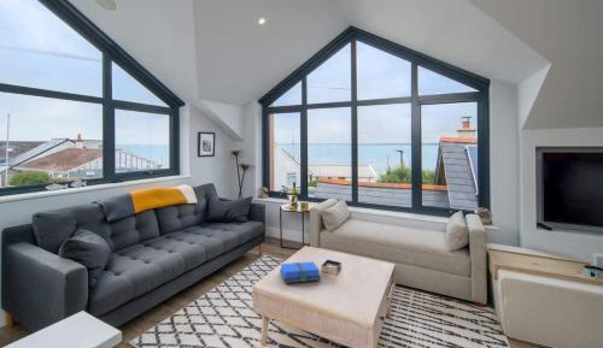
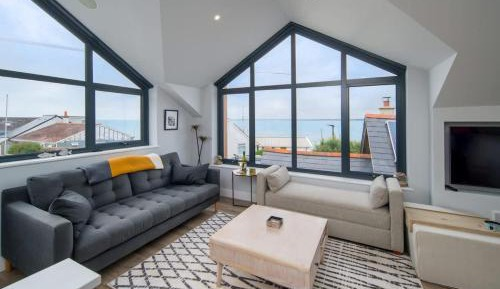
- books (299, 271)
